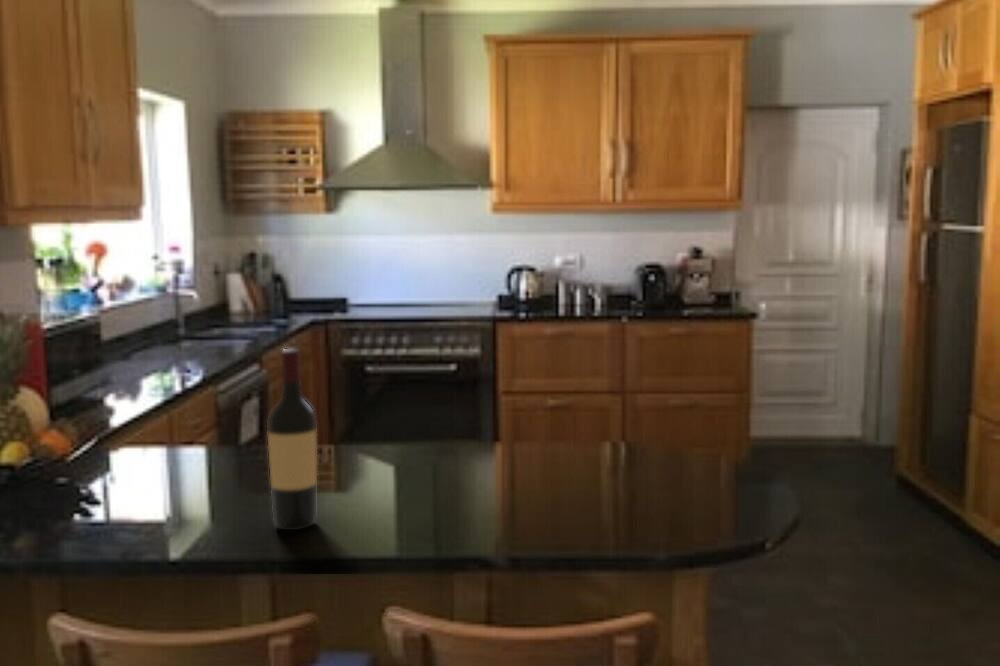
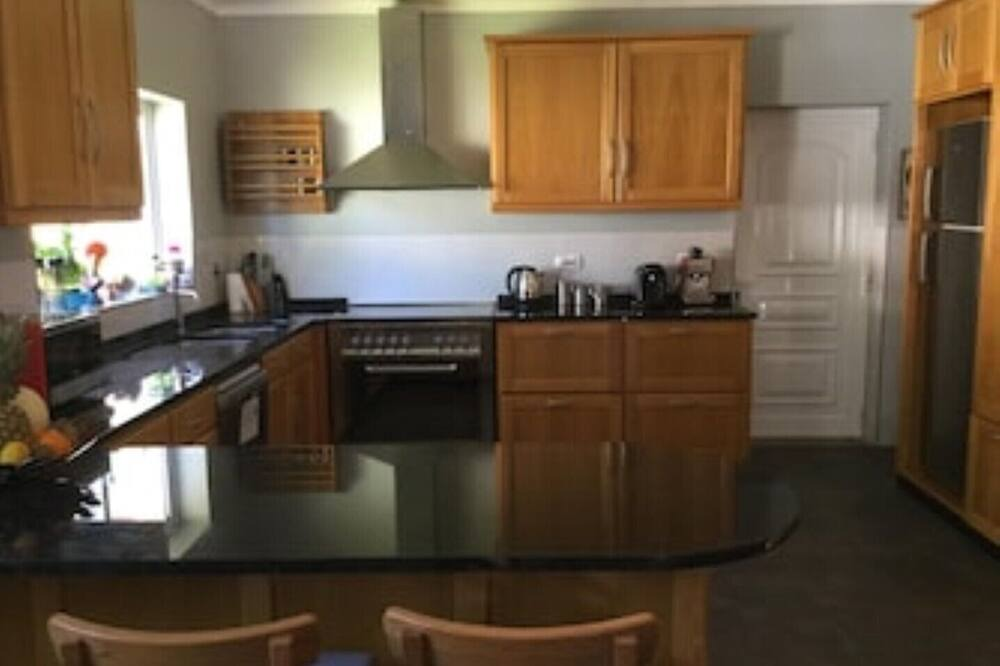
- wine bottle (292, 437)
